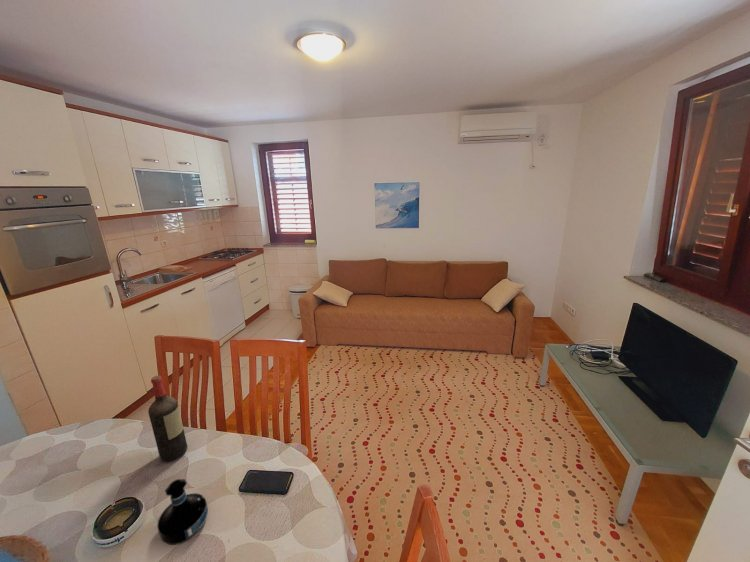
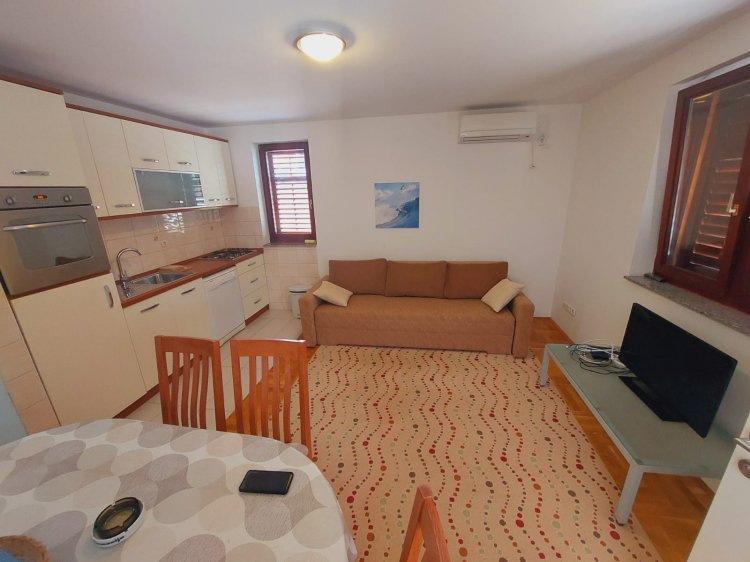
- tequila bottle (180, 504)
- wine bottle (165, 416)
